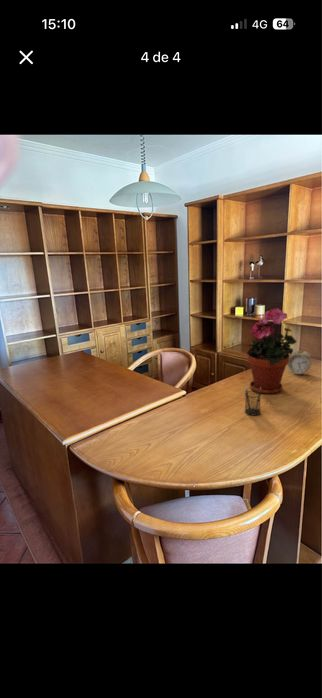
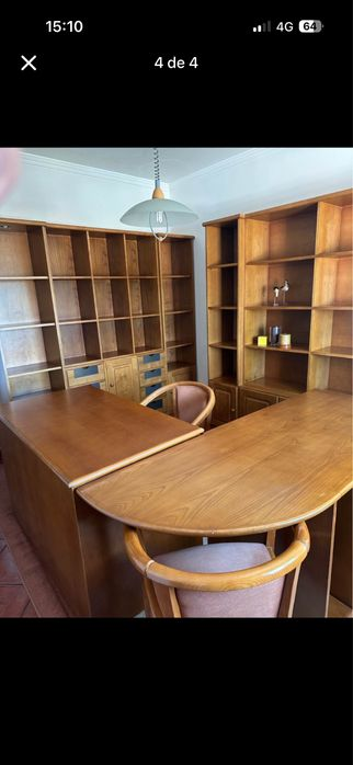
- pencil holder (252, 398)
- alarm clock (299, 360)
- potted plant (268, 349)
